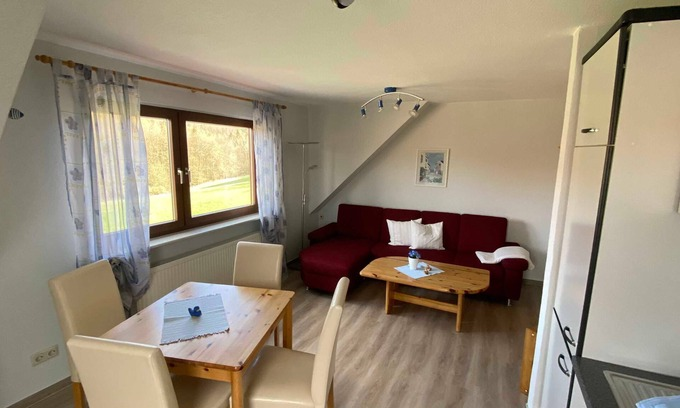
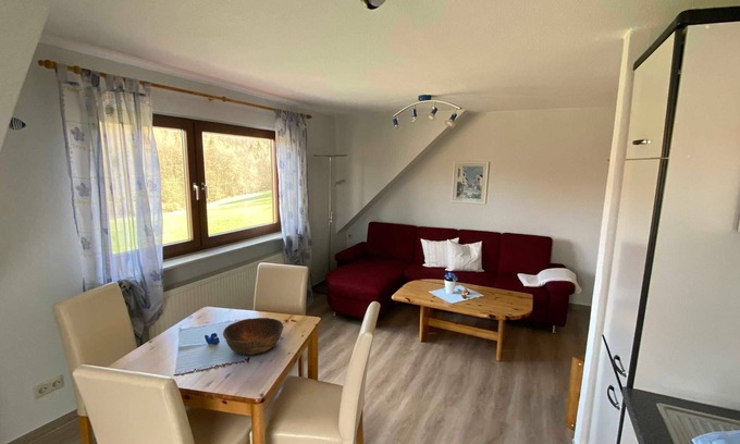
+ bowl (254, 337)
